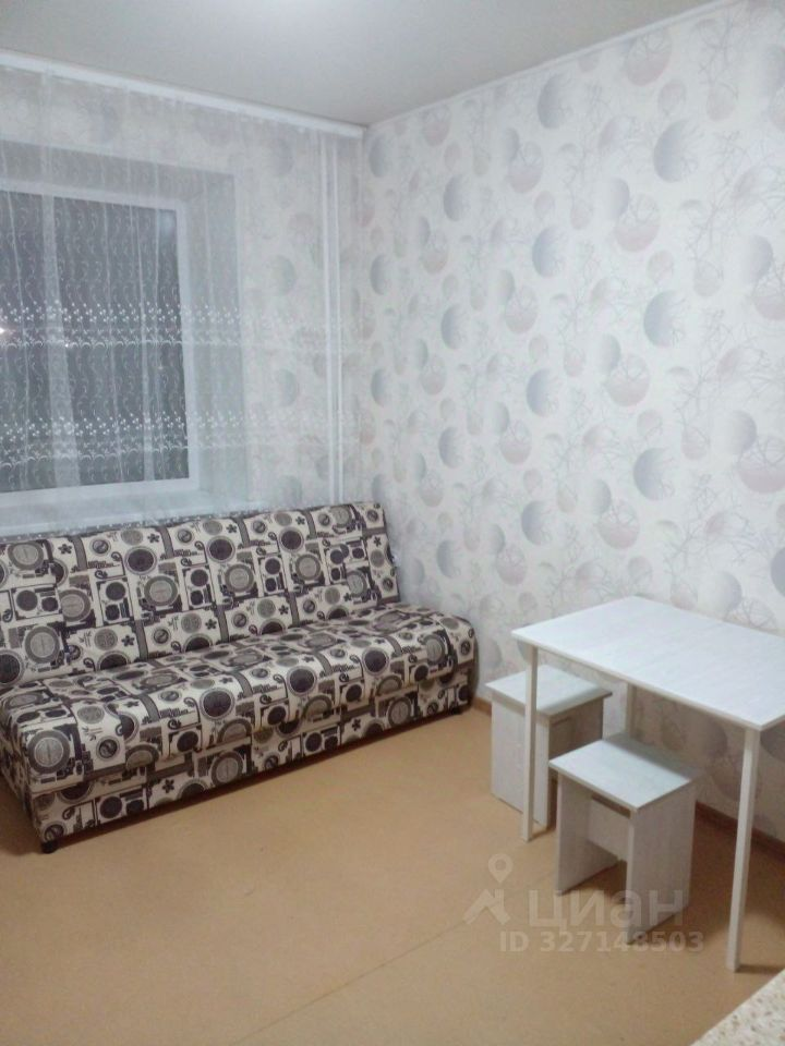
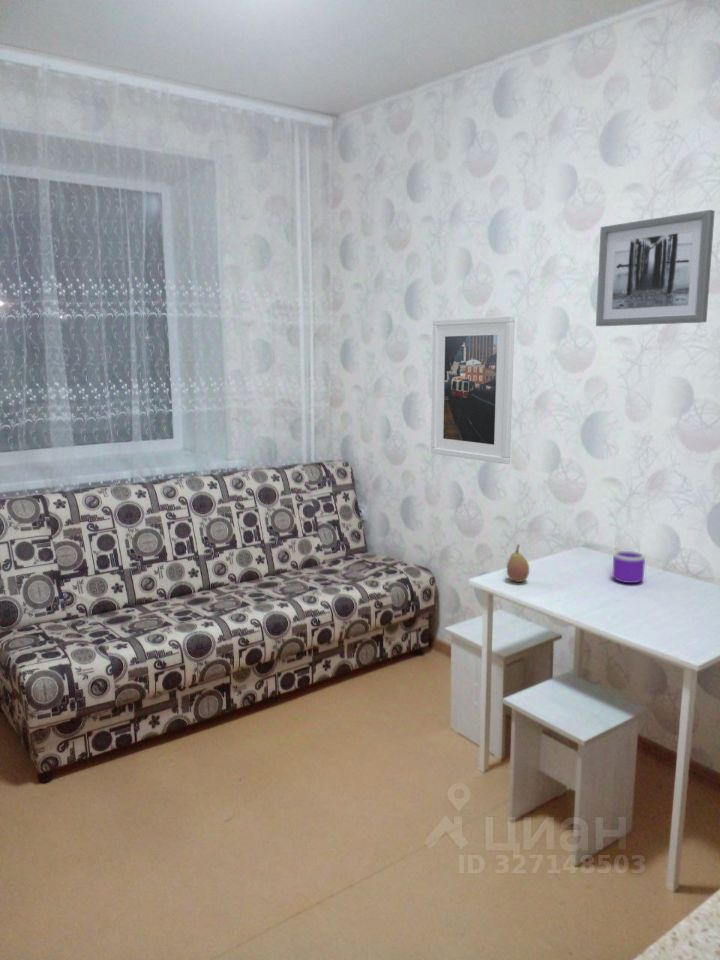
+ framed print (470, 389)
+ mug (627, 566)
+ fruit (518, 562)
+ wall art (651, 272)
